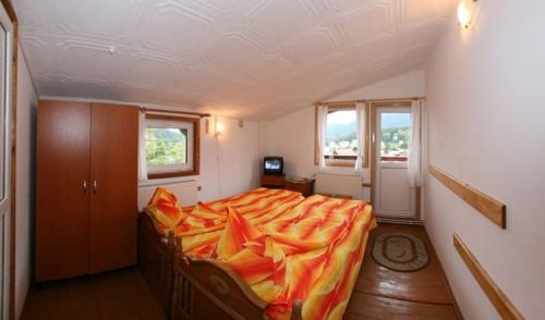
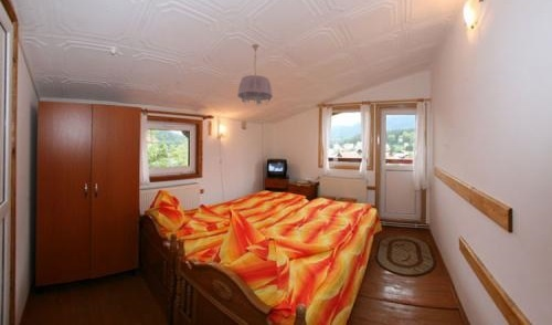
+ ceiling light fixture (255, 75)
